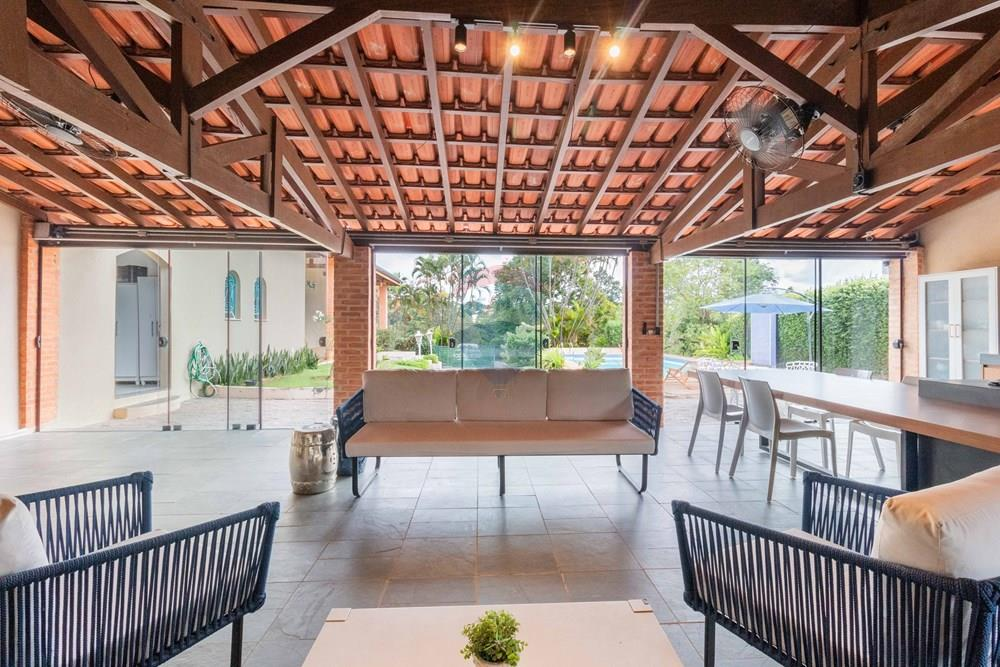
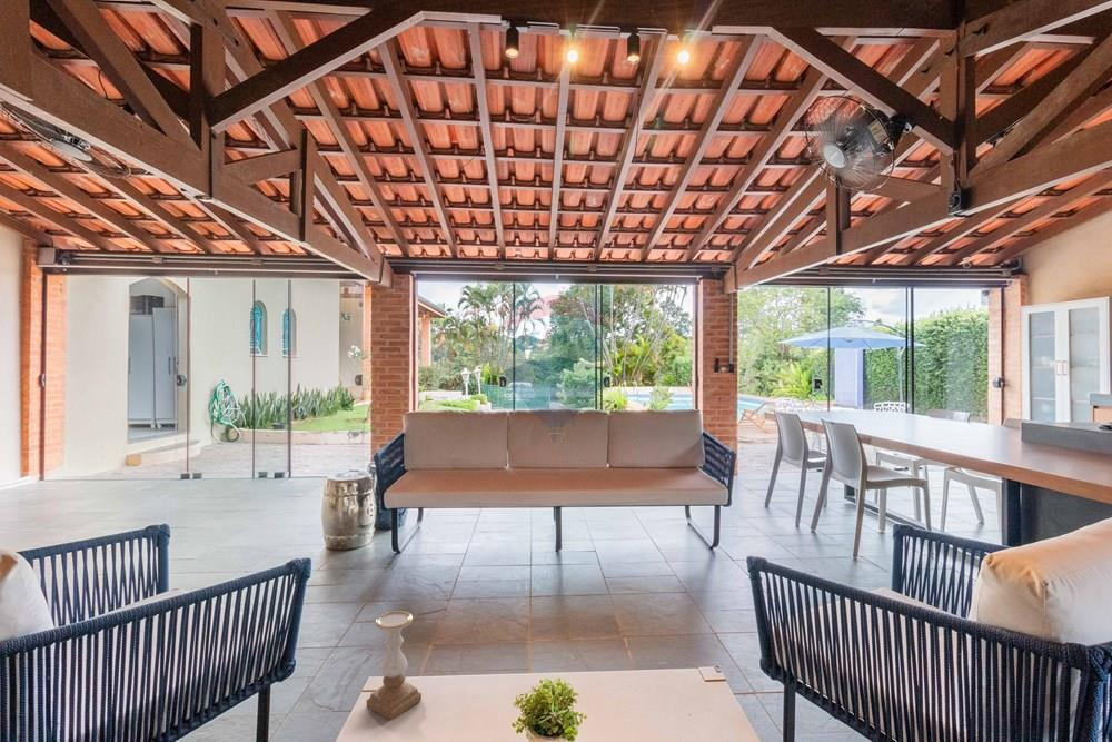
+ candle holder (394, 661)
